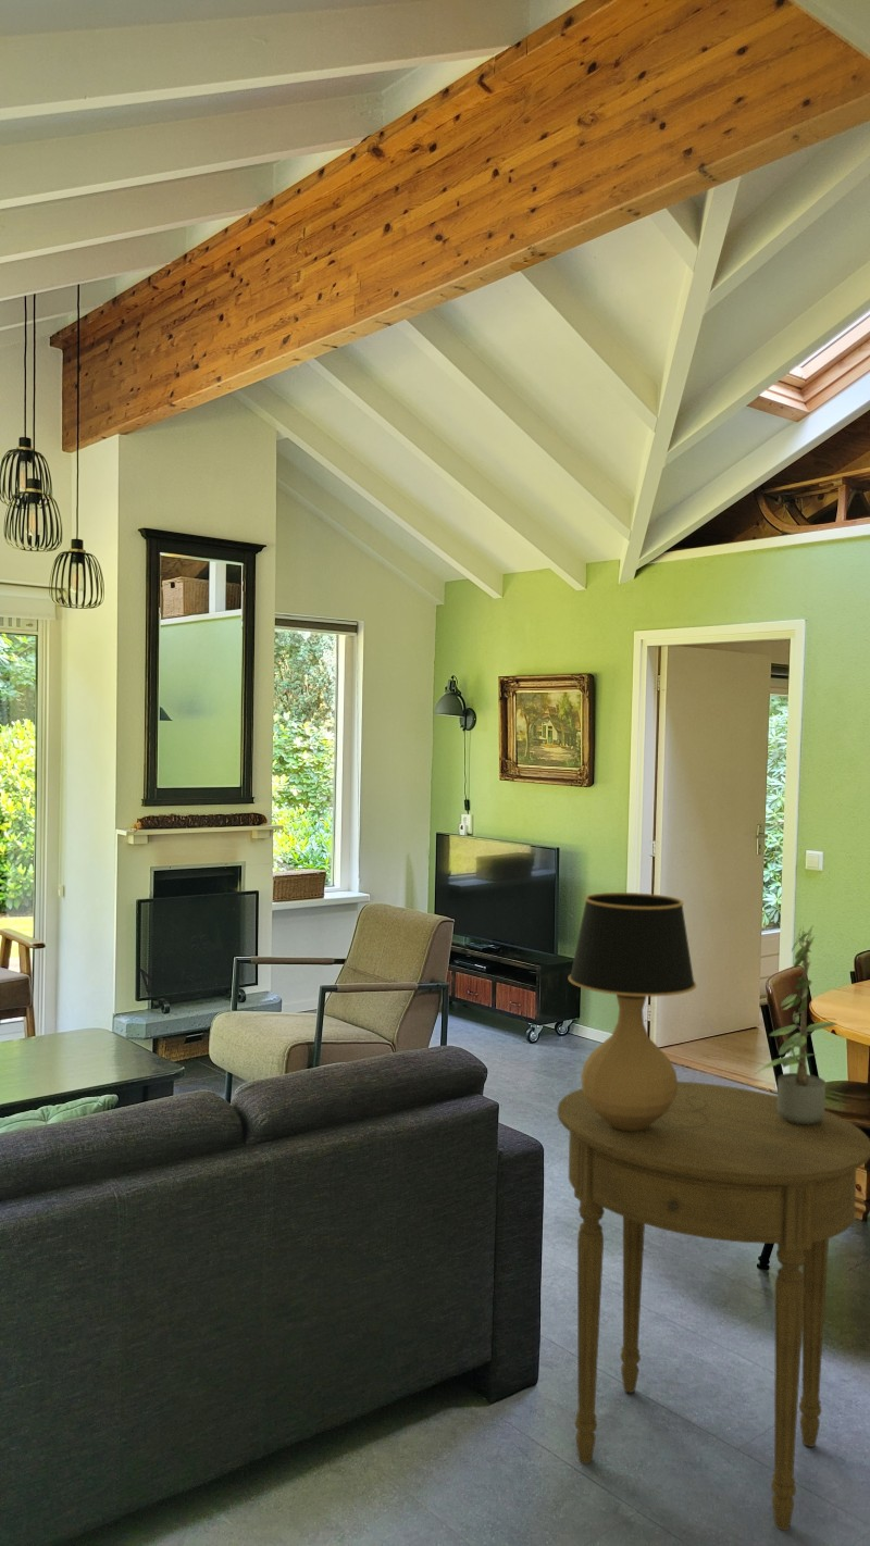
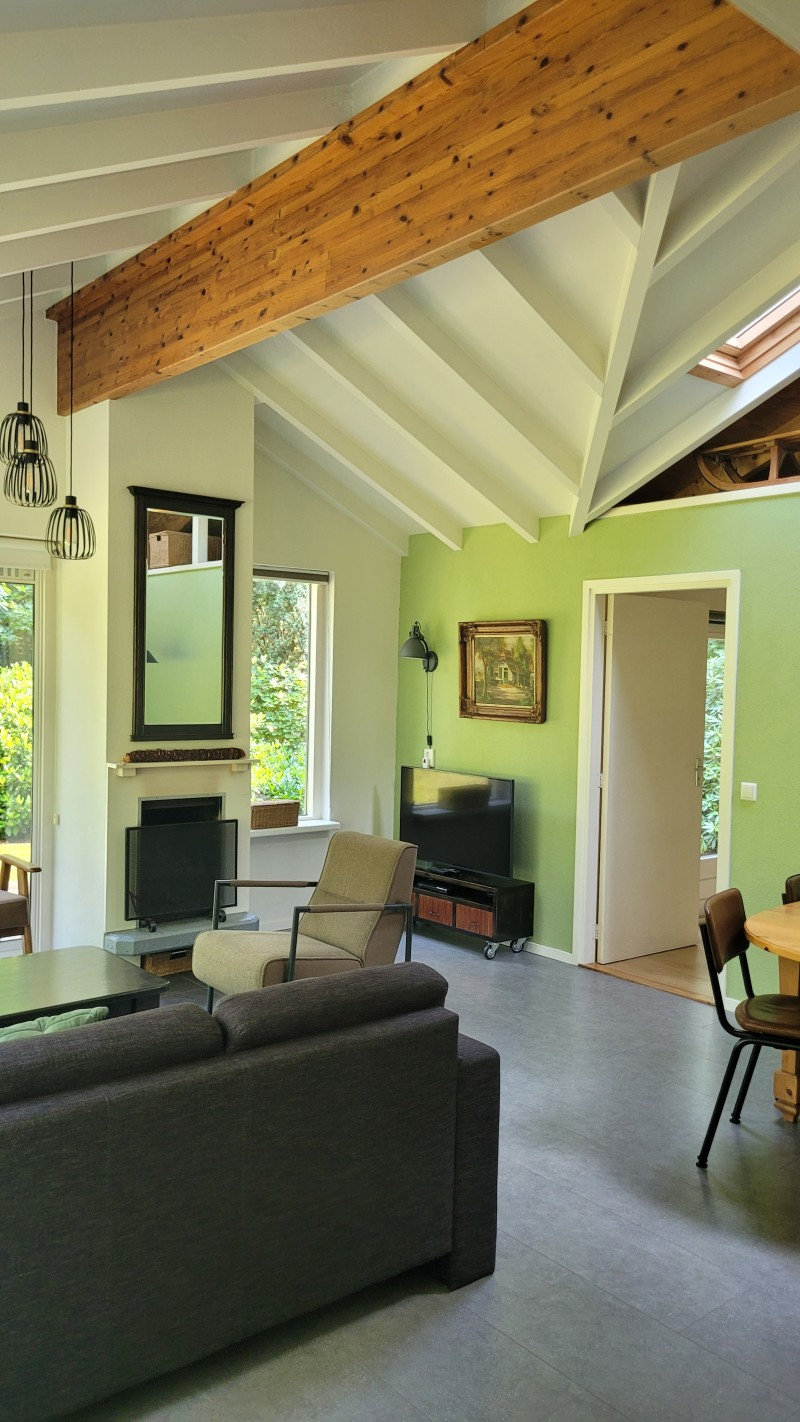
- table lamp (639, 1008)
- side table (711, 1238)
- potted plant (794, 1022)
